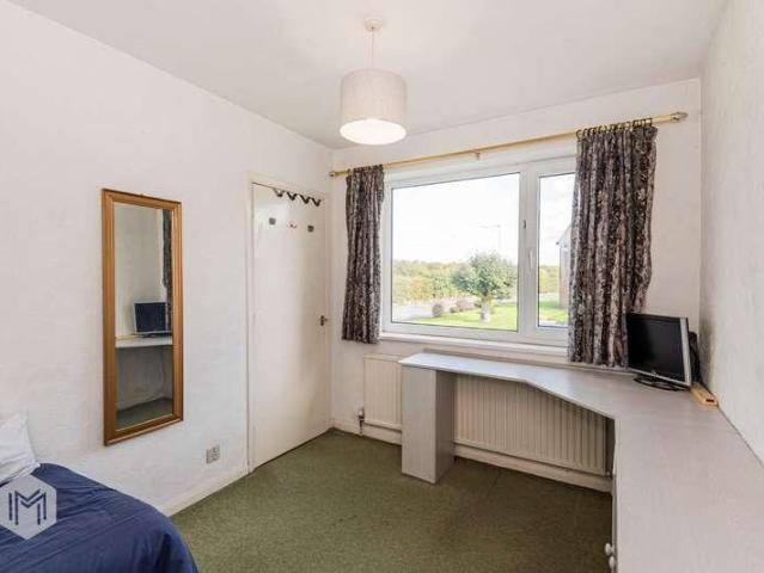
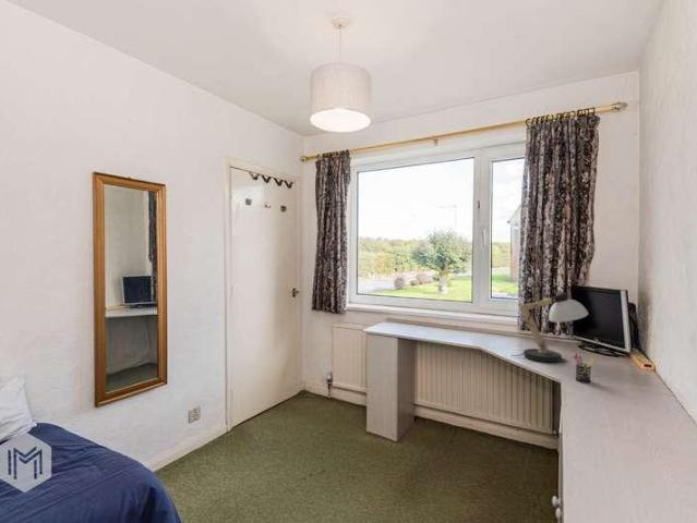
+ pen holder (581, 367)
+ desk lamp (550, 320)
